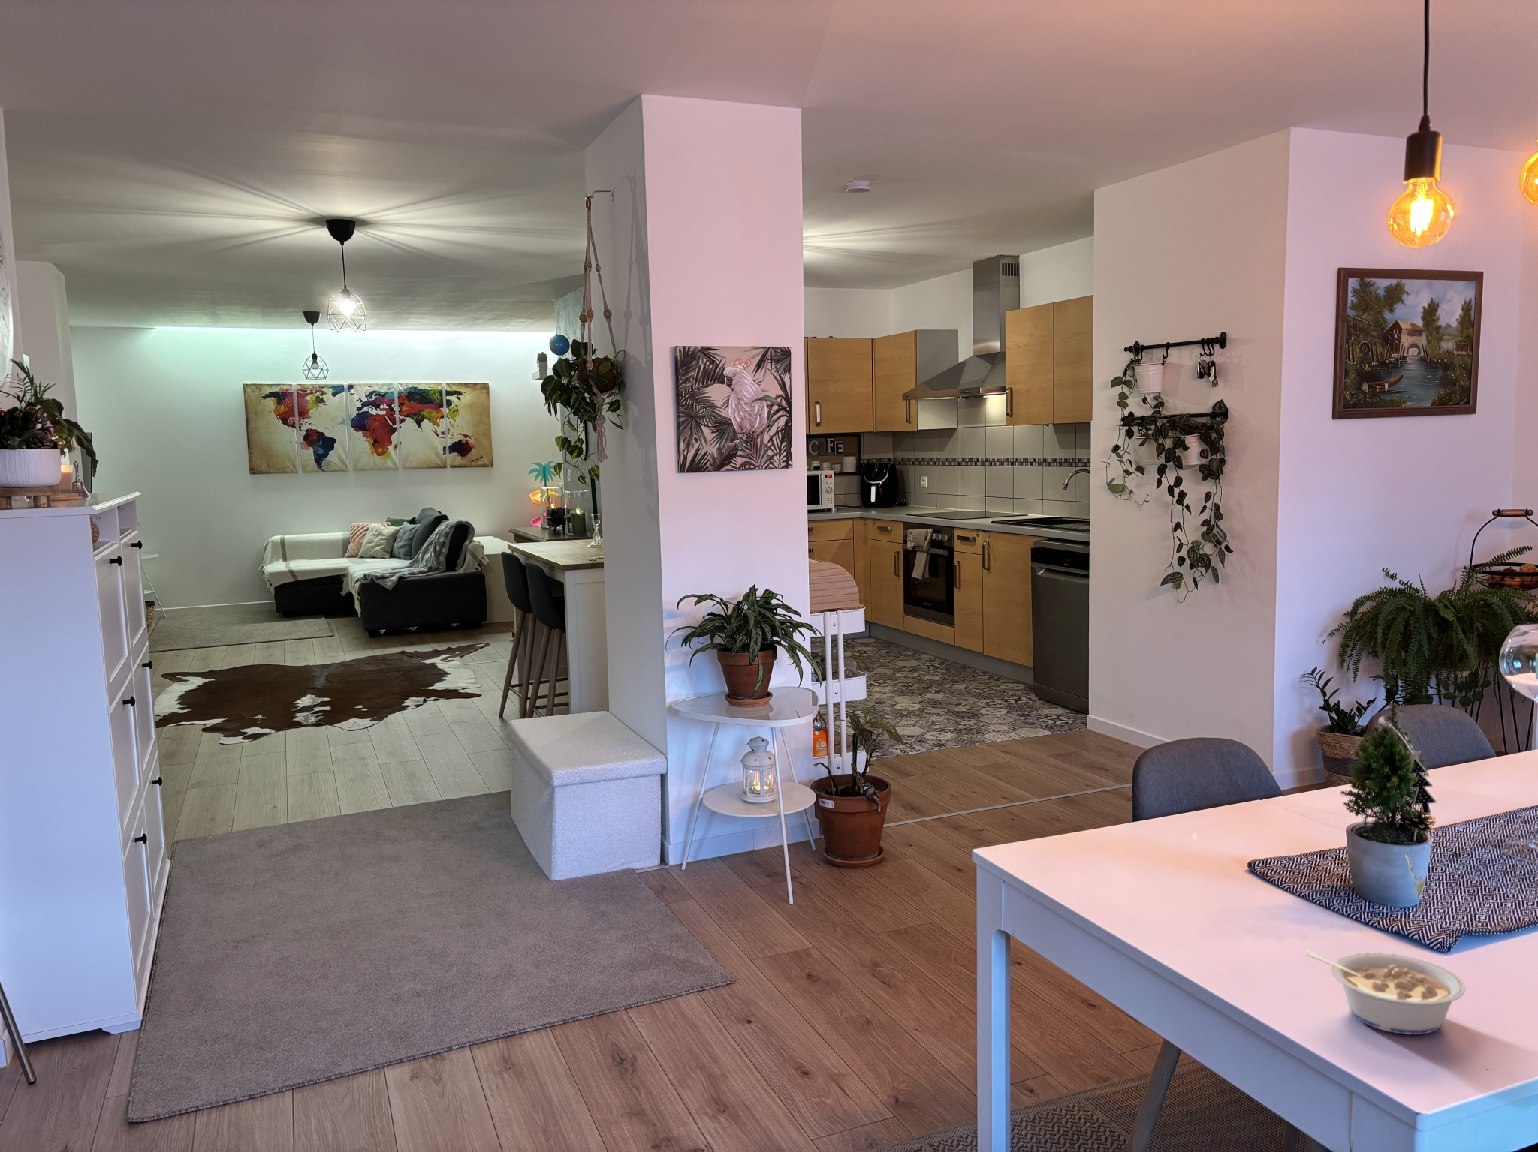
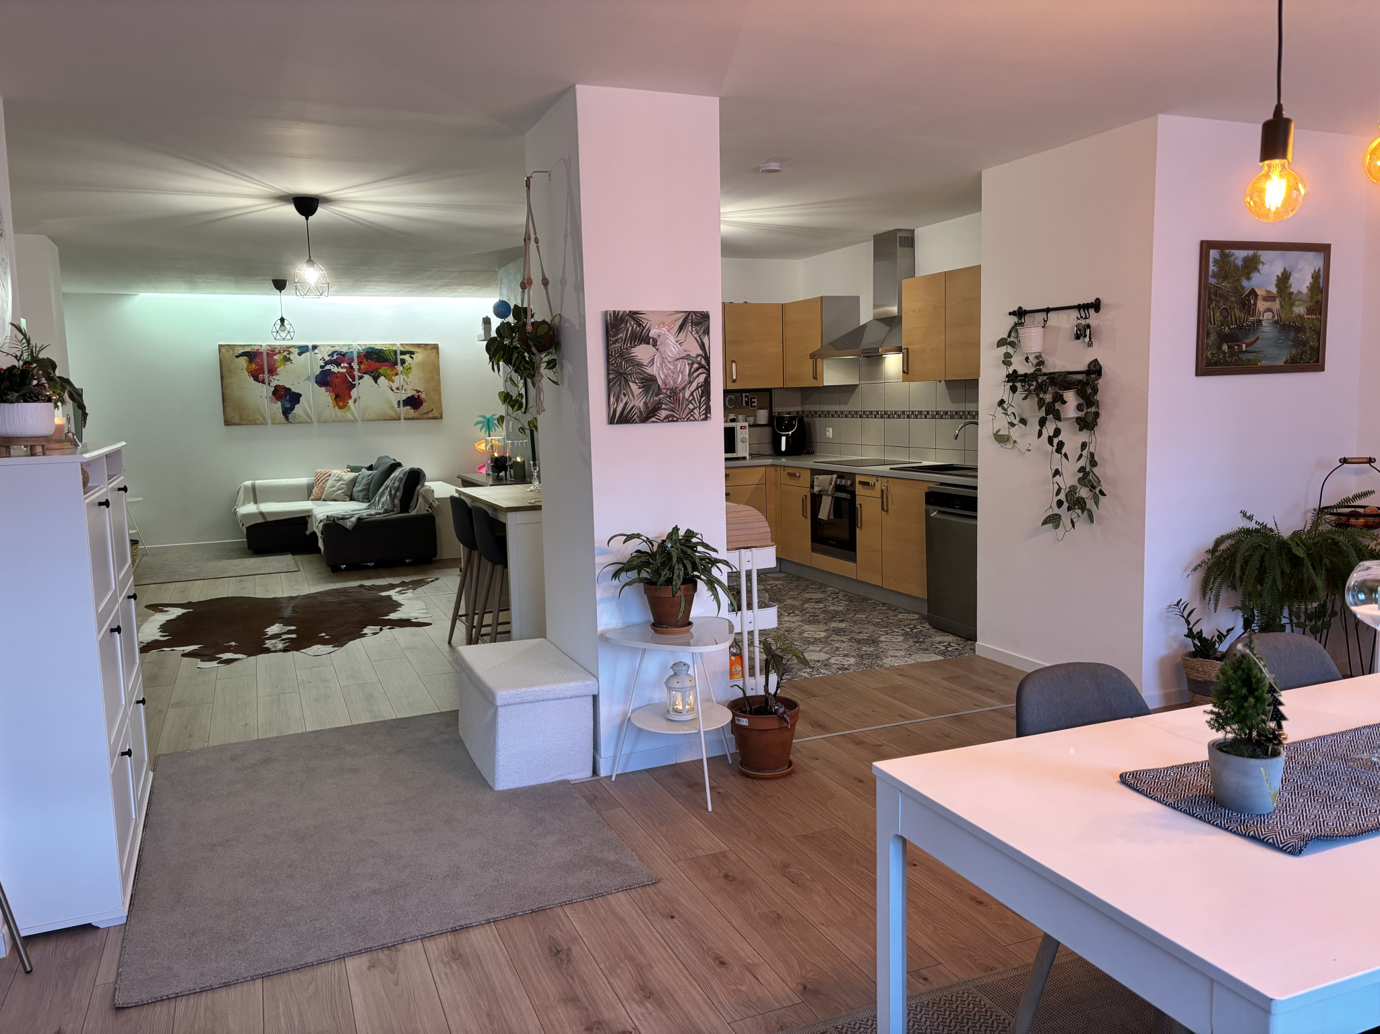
- legume (1391, 992)
